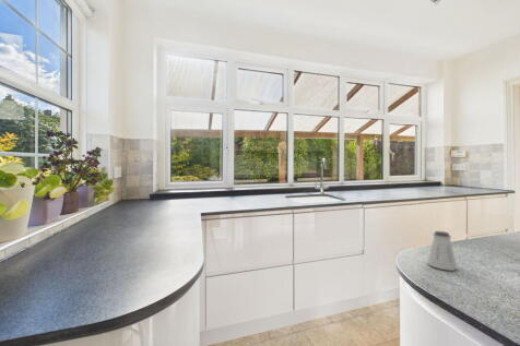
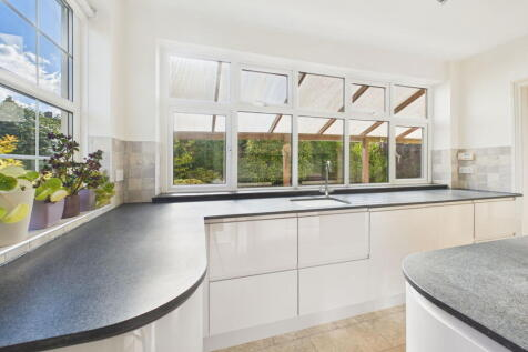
- saltshaker (441, 249)
